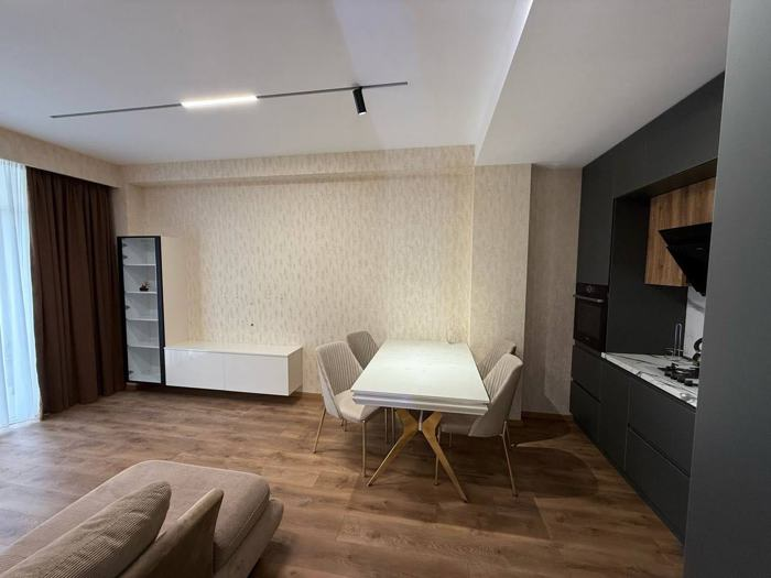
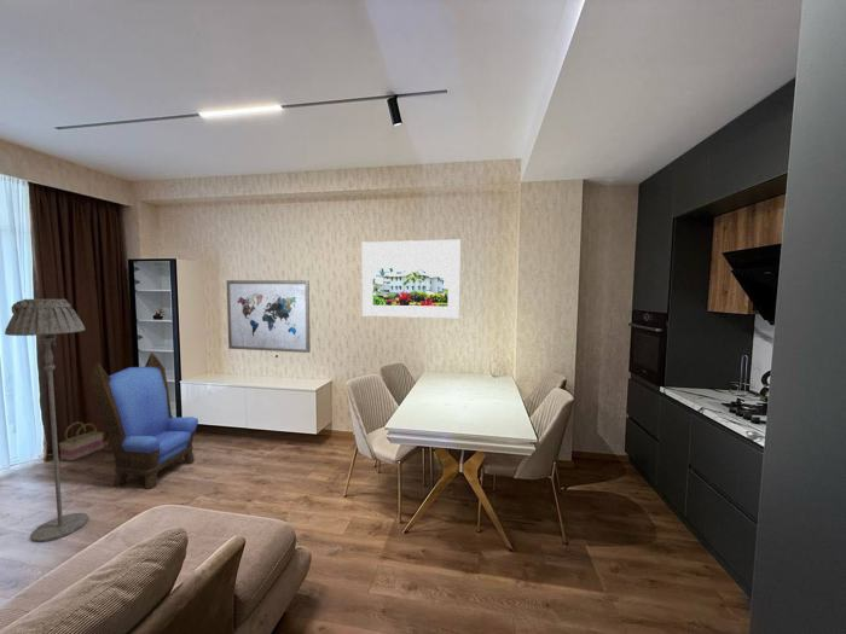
+ floor lamp (53, 415)
+ basket (81, 438)
+ wall art (267, 315)
+ armchair (151, 415)
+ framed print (408, 279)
